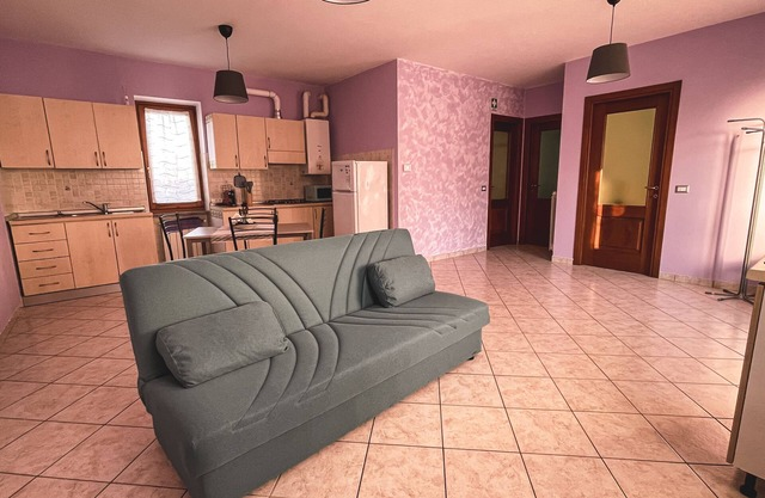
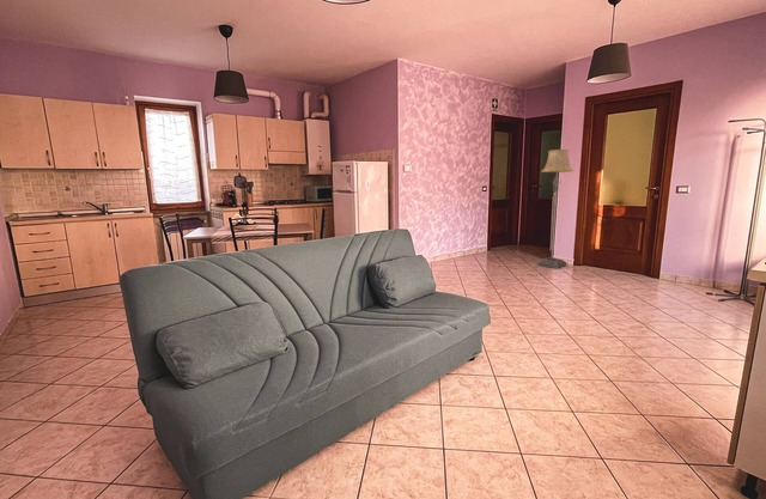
+ floor lamp (554, 208)
